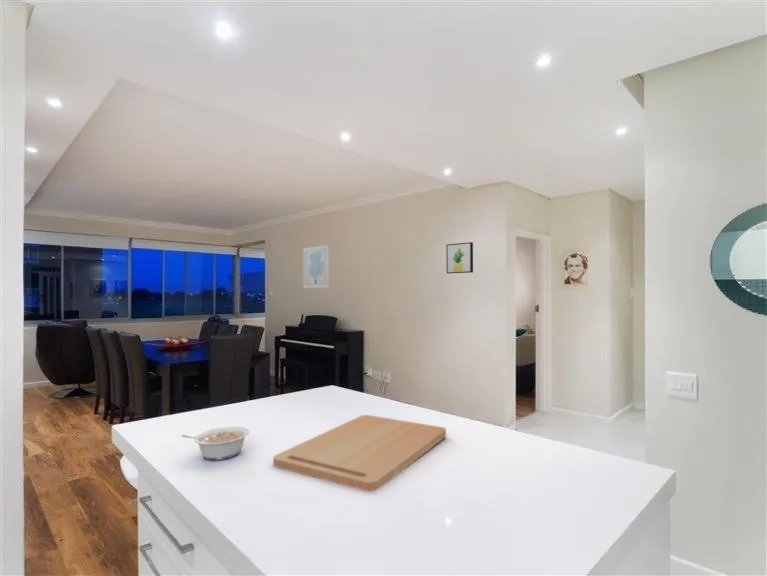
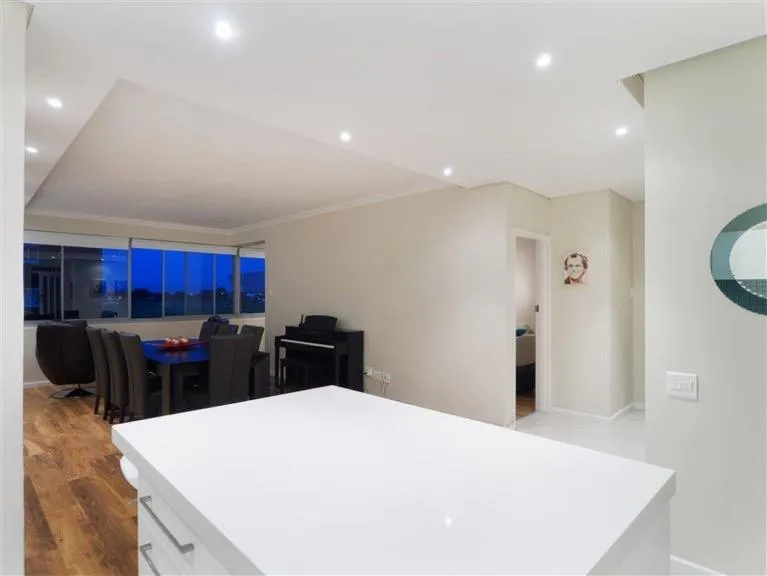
- wall art (315, 267)
- wall art (459, 258)
- cutting board (367, 445)
- legume (220, 442)
